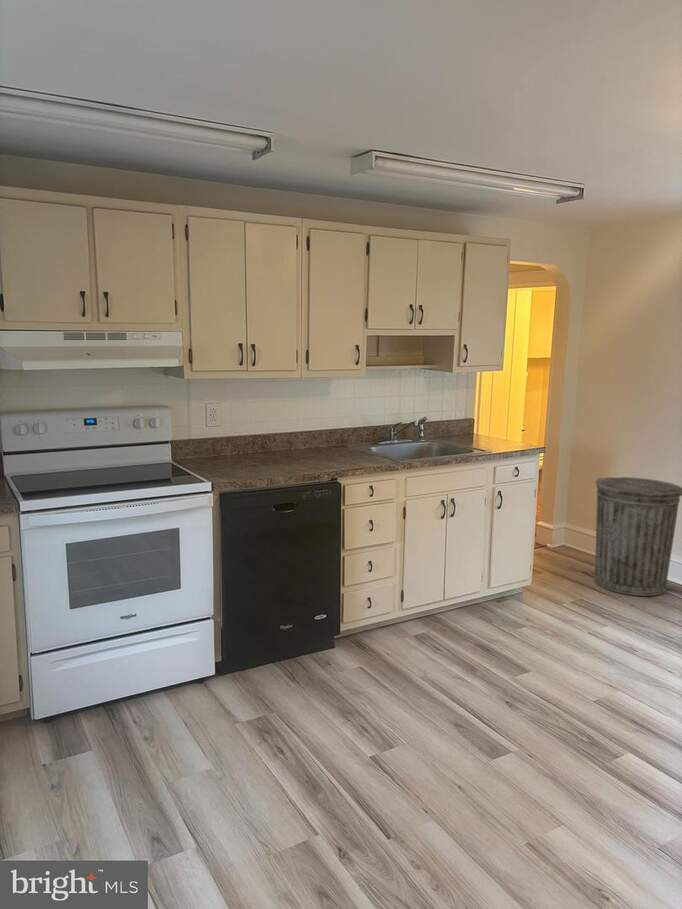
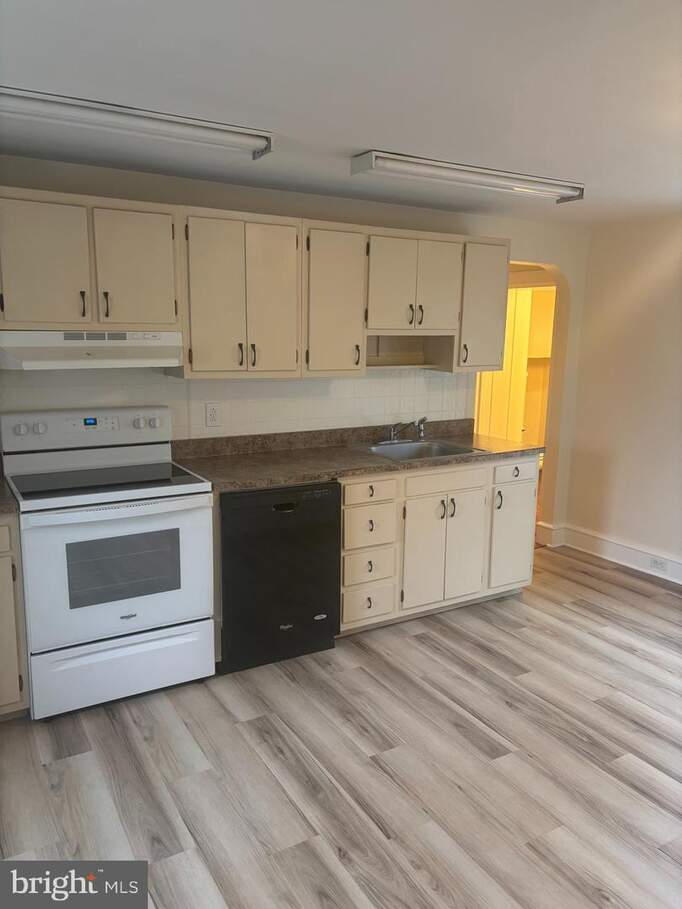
- trash can (634, 534)
